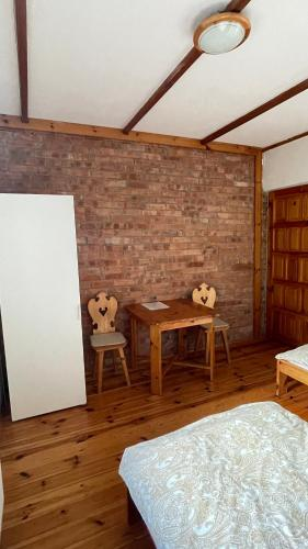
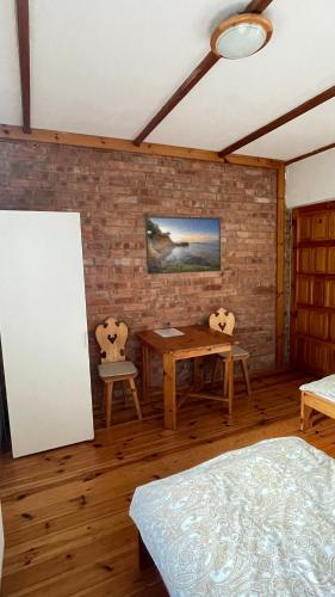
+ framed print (185, 245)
